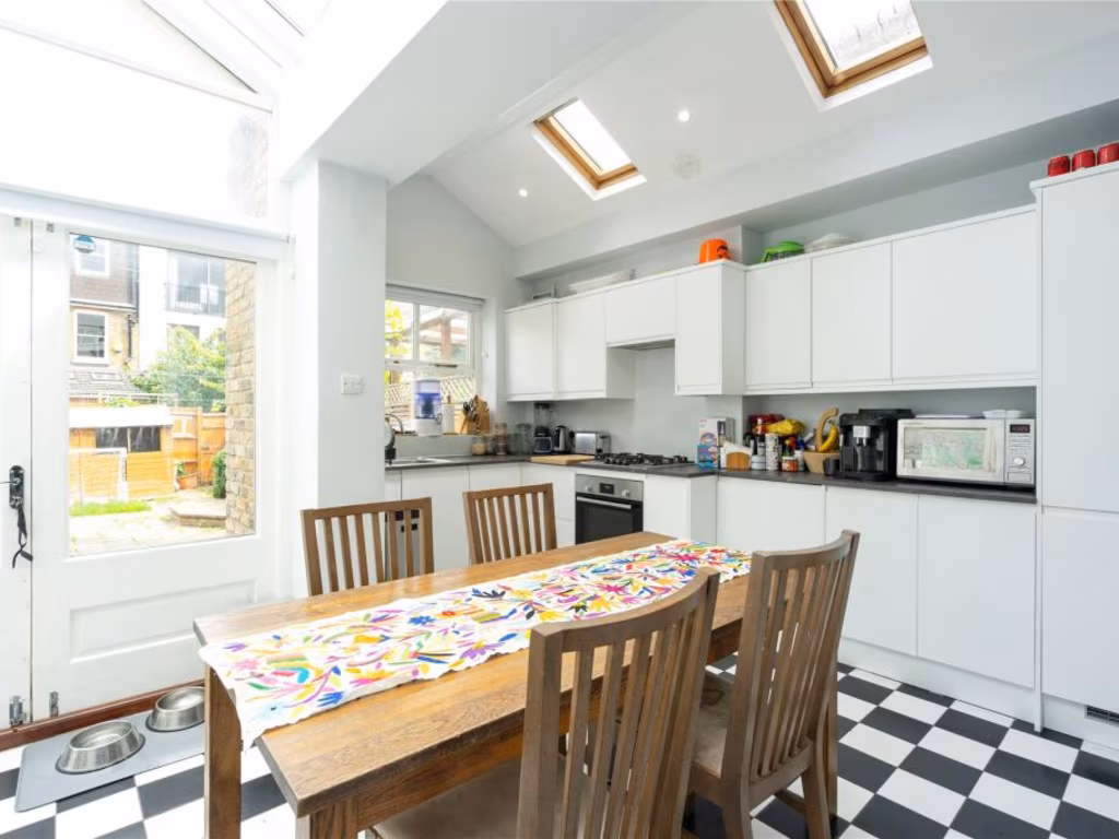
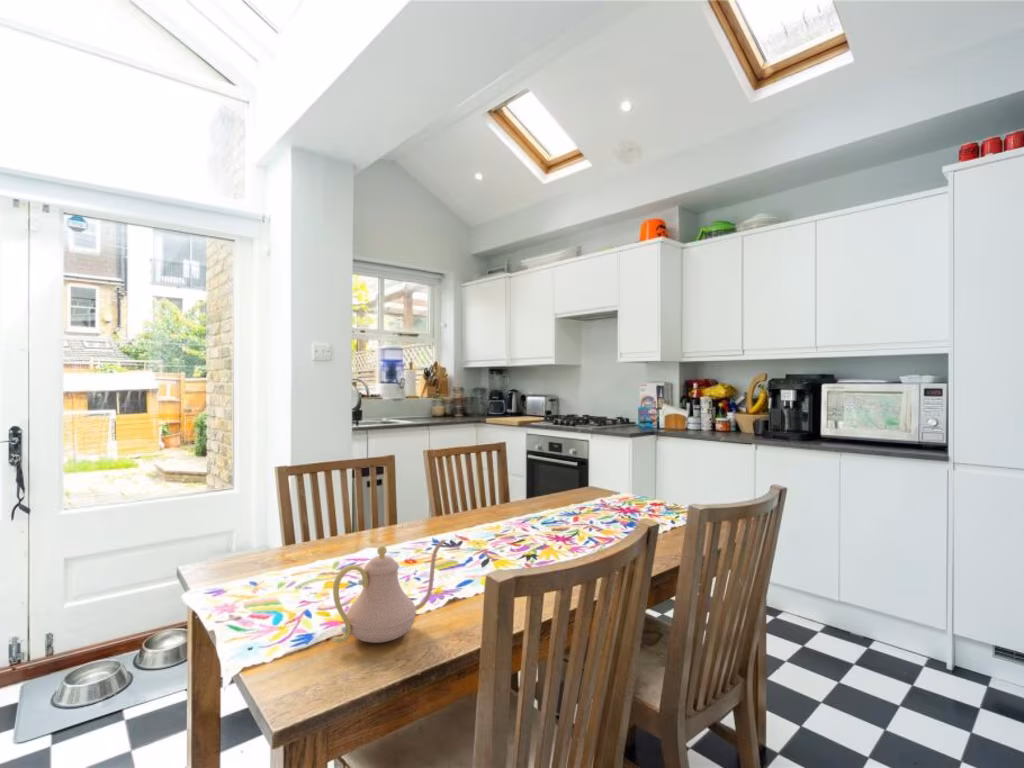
+ teapot (394, 586)
